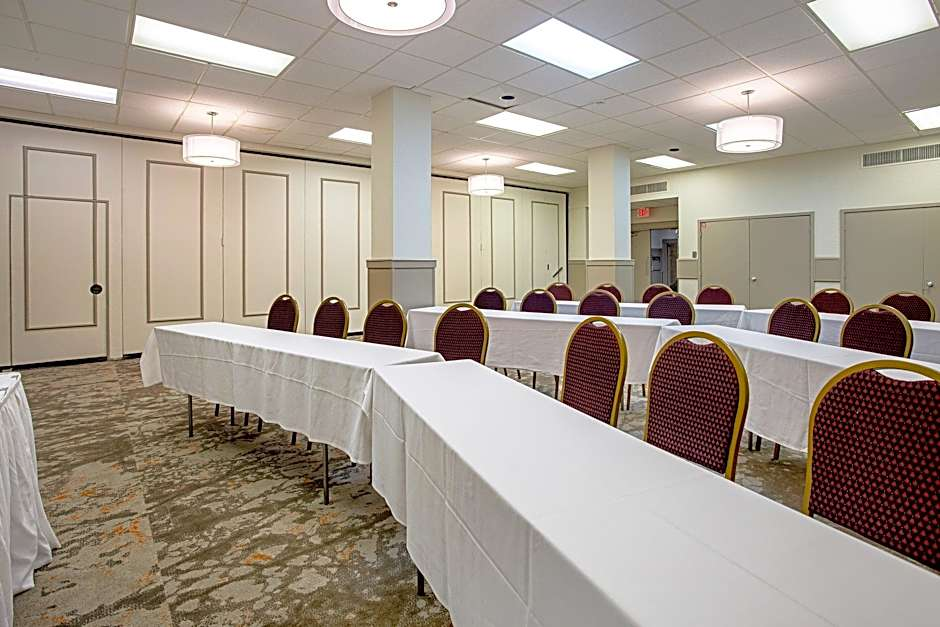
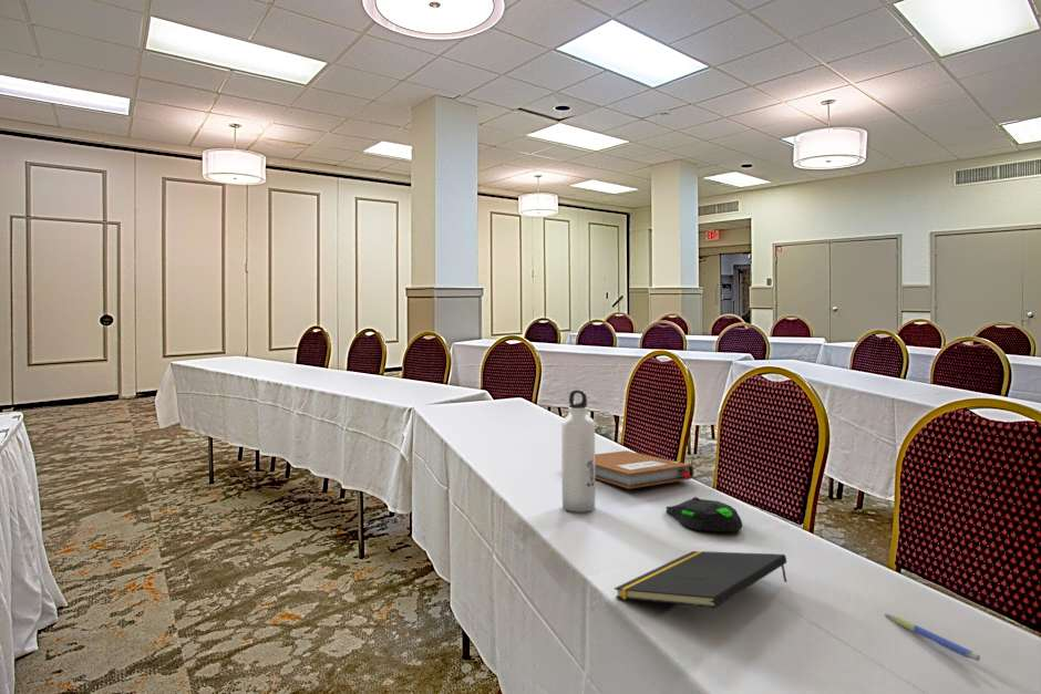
+ computer mouse (702, 510)
+ pen (927, 634)
+ notebook (631, 467)
+ notepad (702, 574)
+ water bottle (578, 448)
